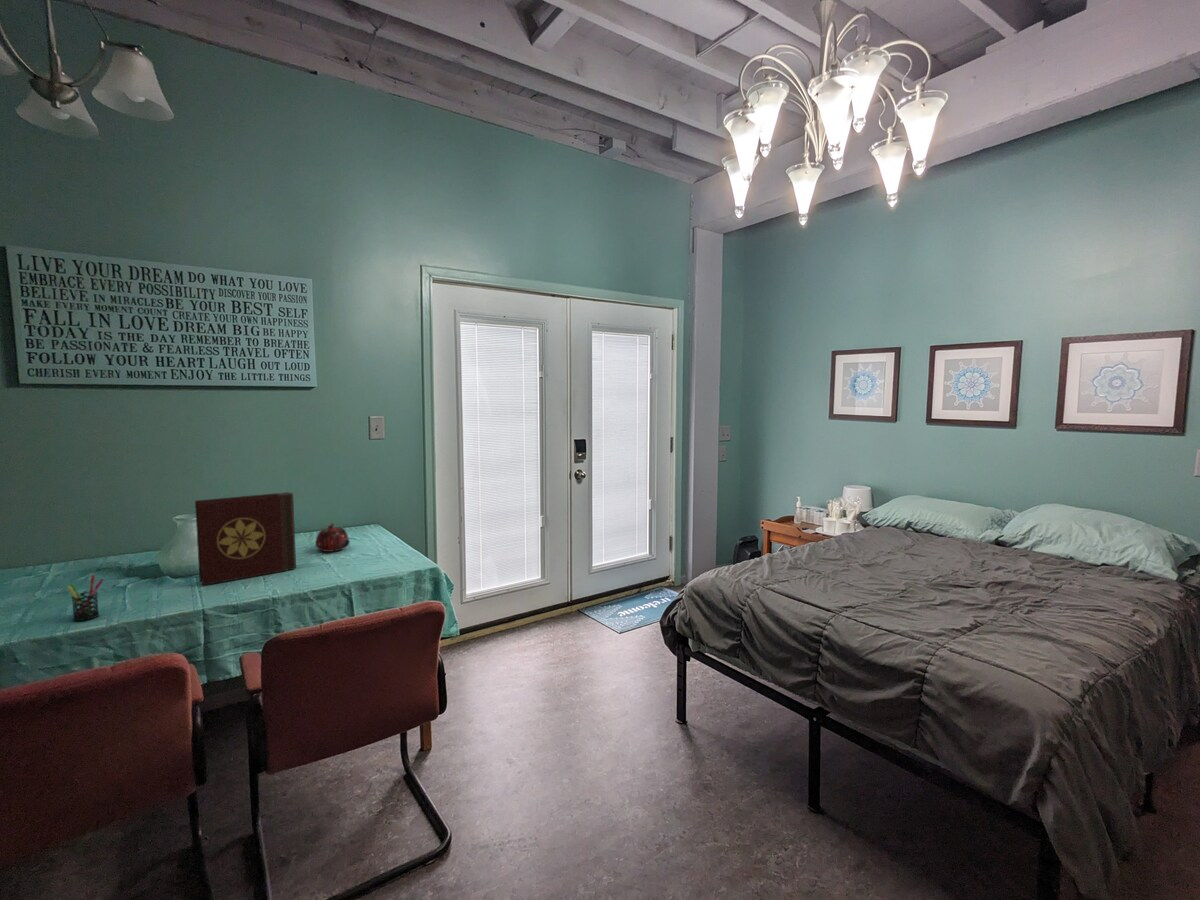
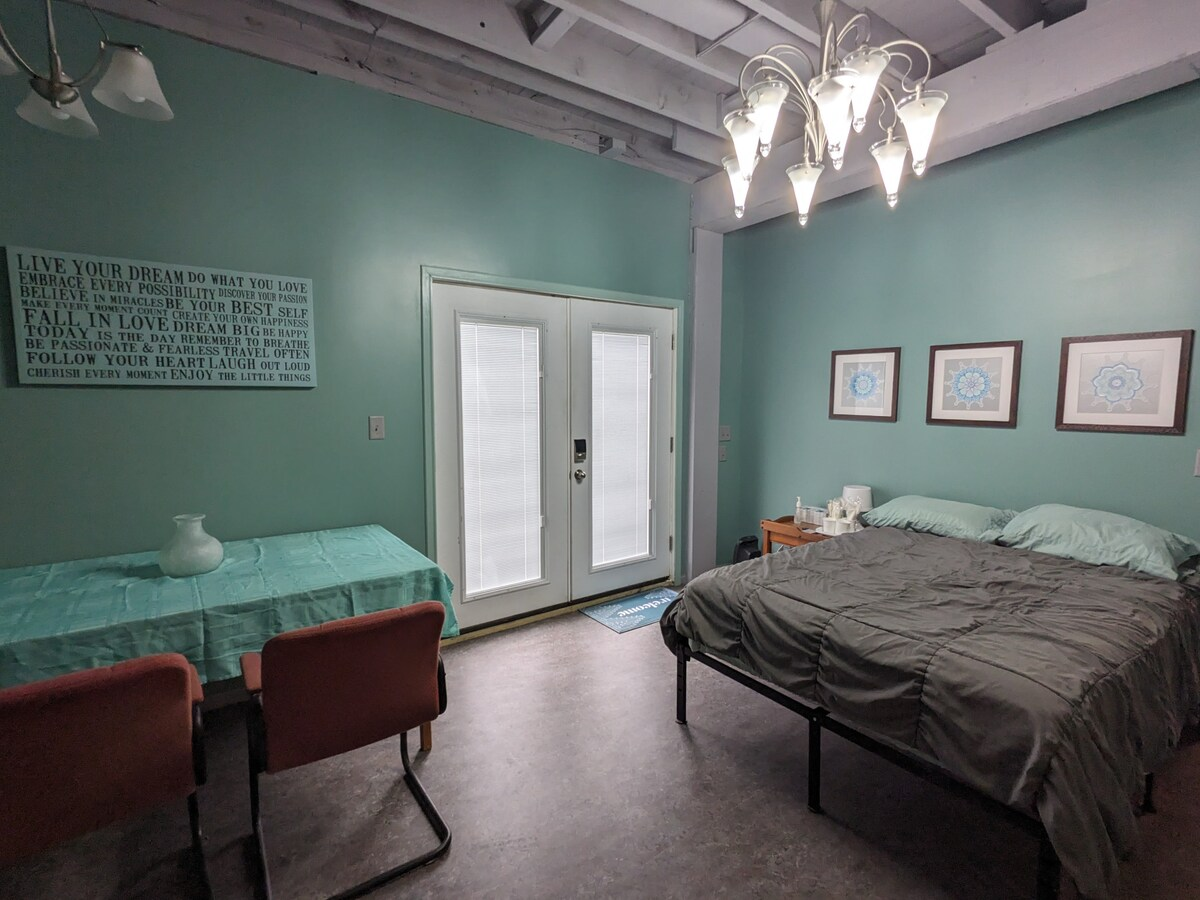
- pen holder (84, 597)
- teapot (332, 536)
- book (248, 536)
